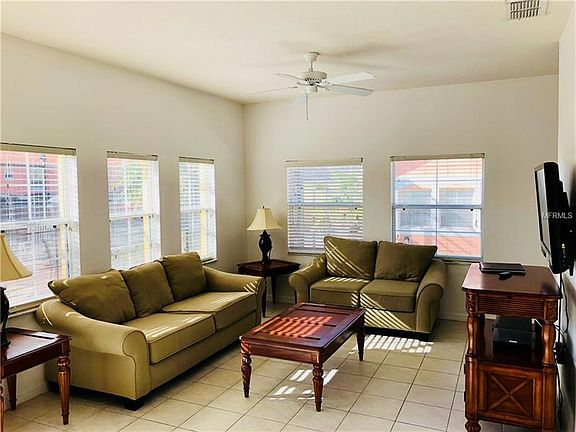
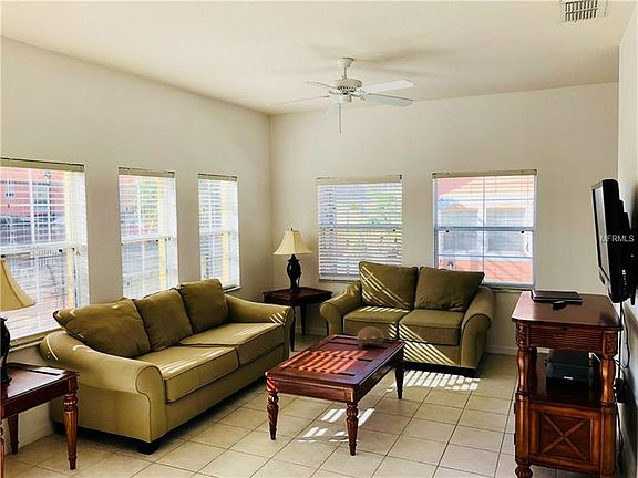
+ decorative bowl (370, 336)
